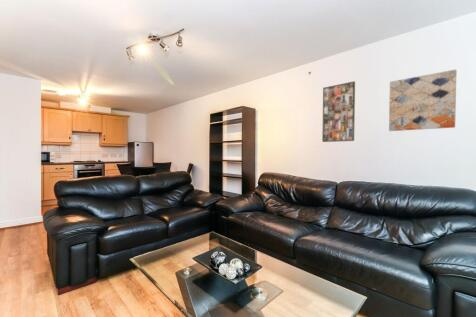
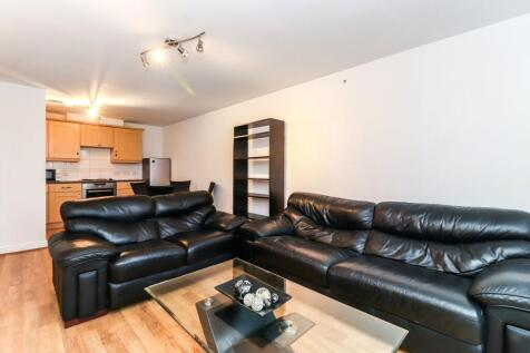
- wall art (420, 103)
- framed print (337, 113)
